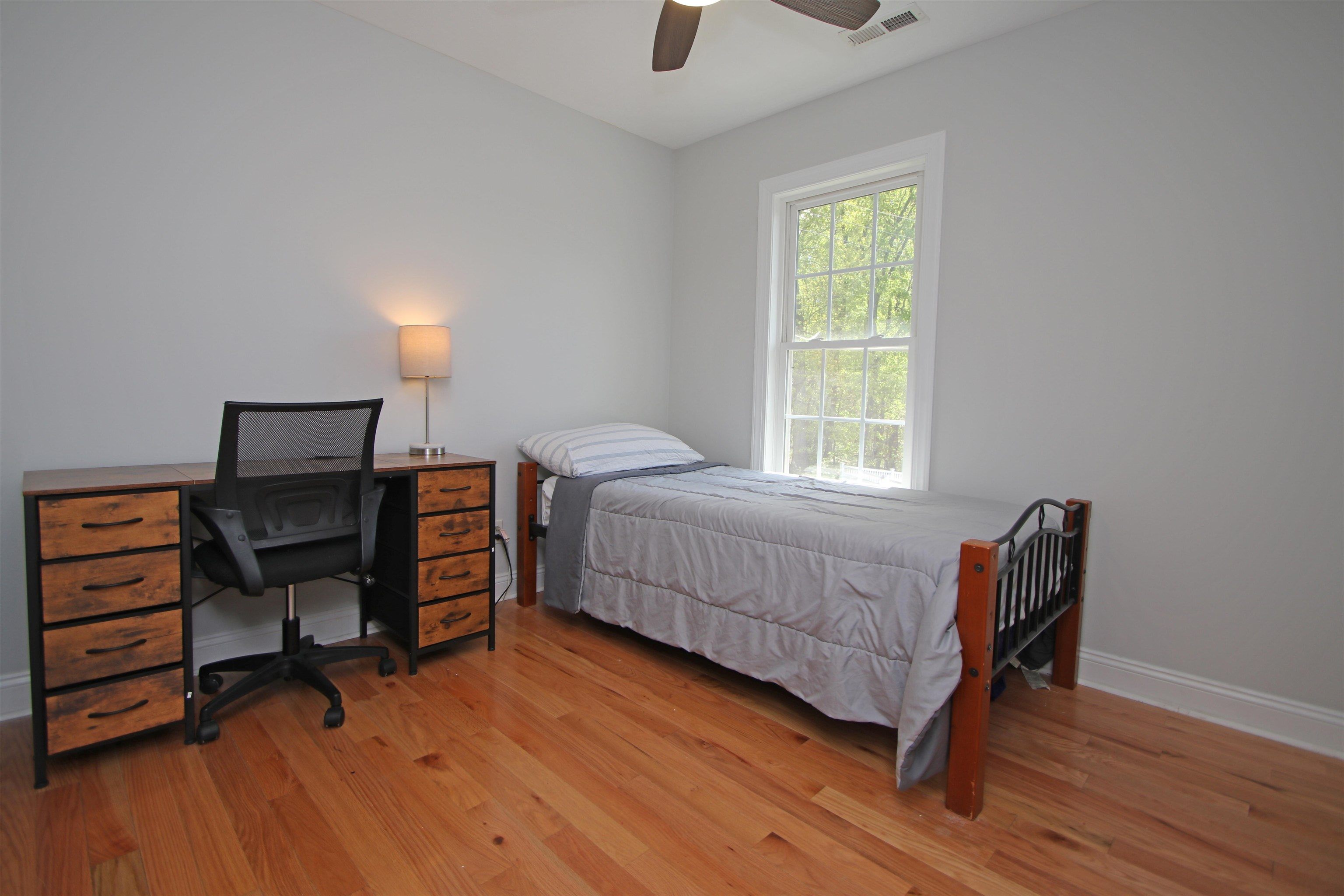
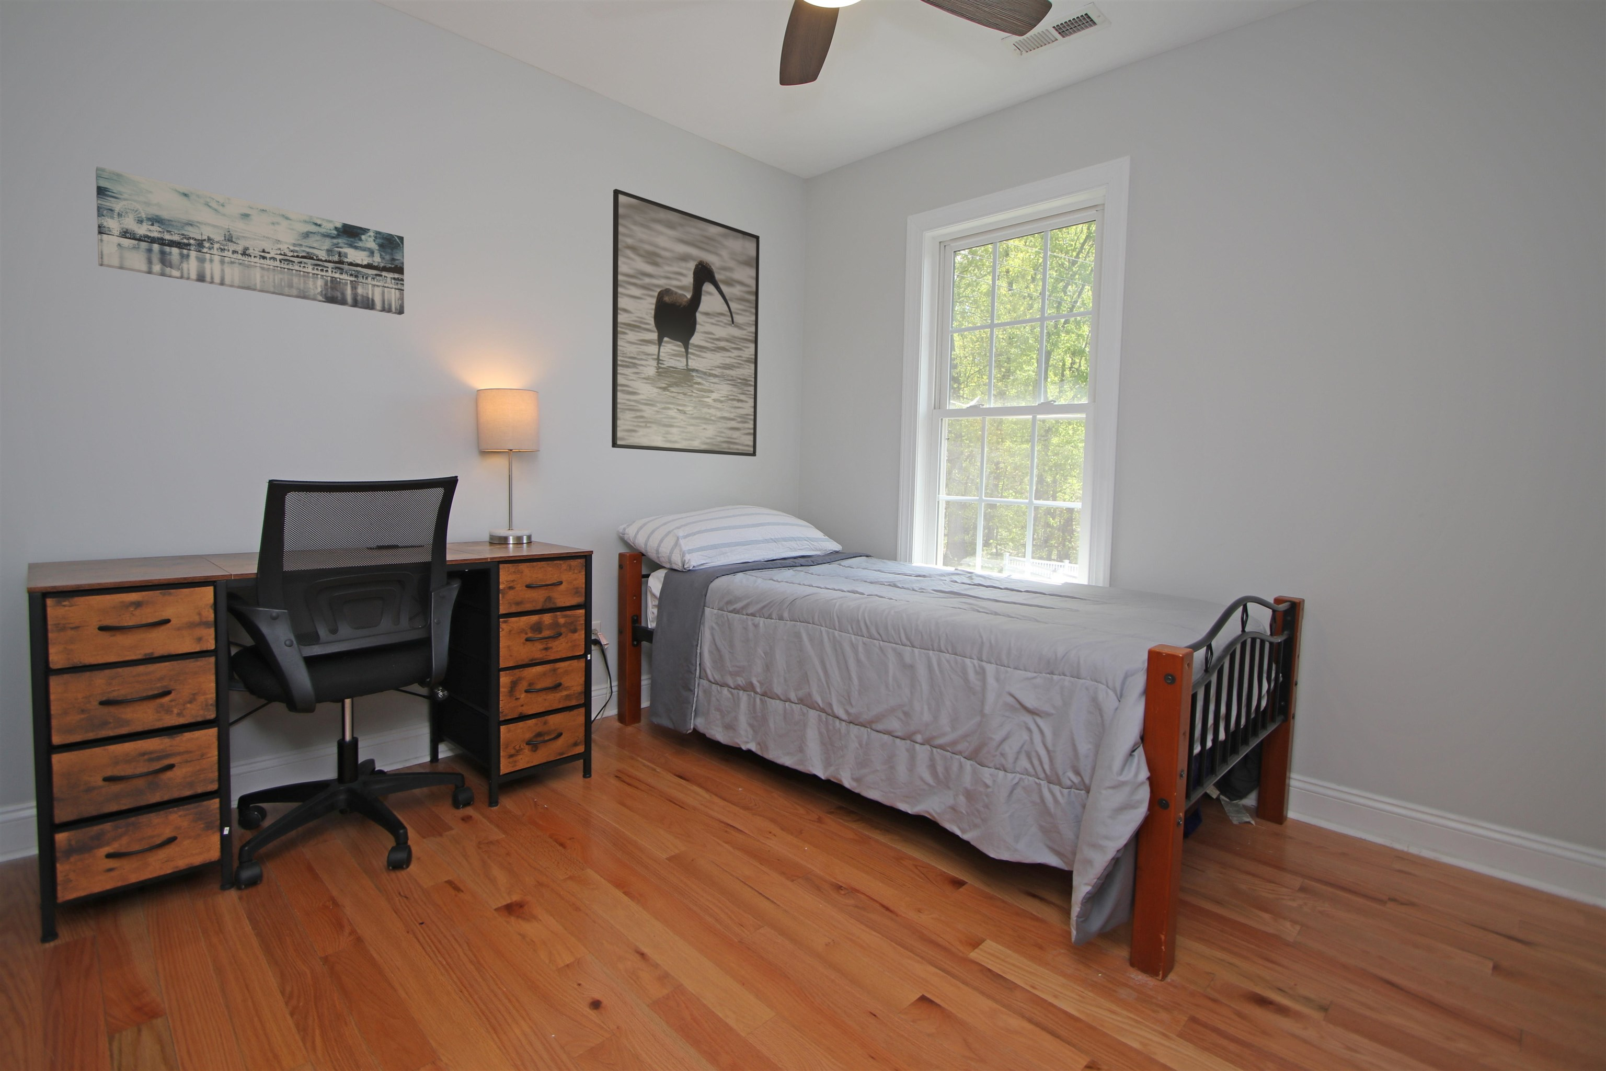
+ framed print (691, 335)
+ wall art (268, 250)
